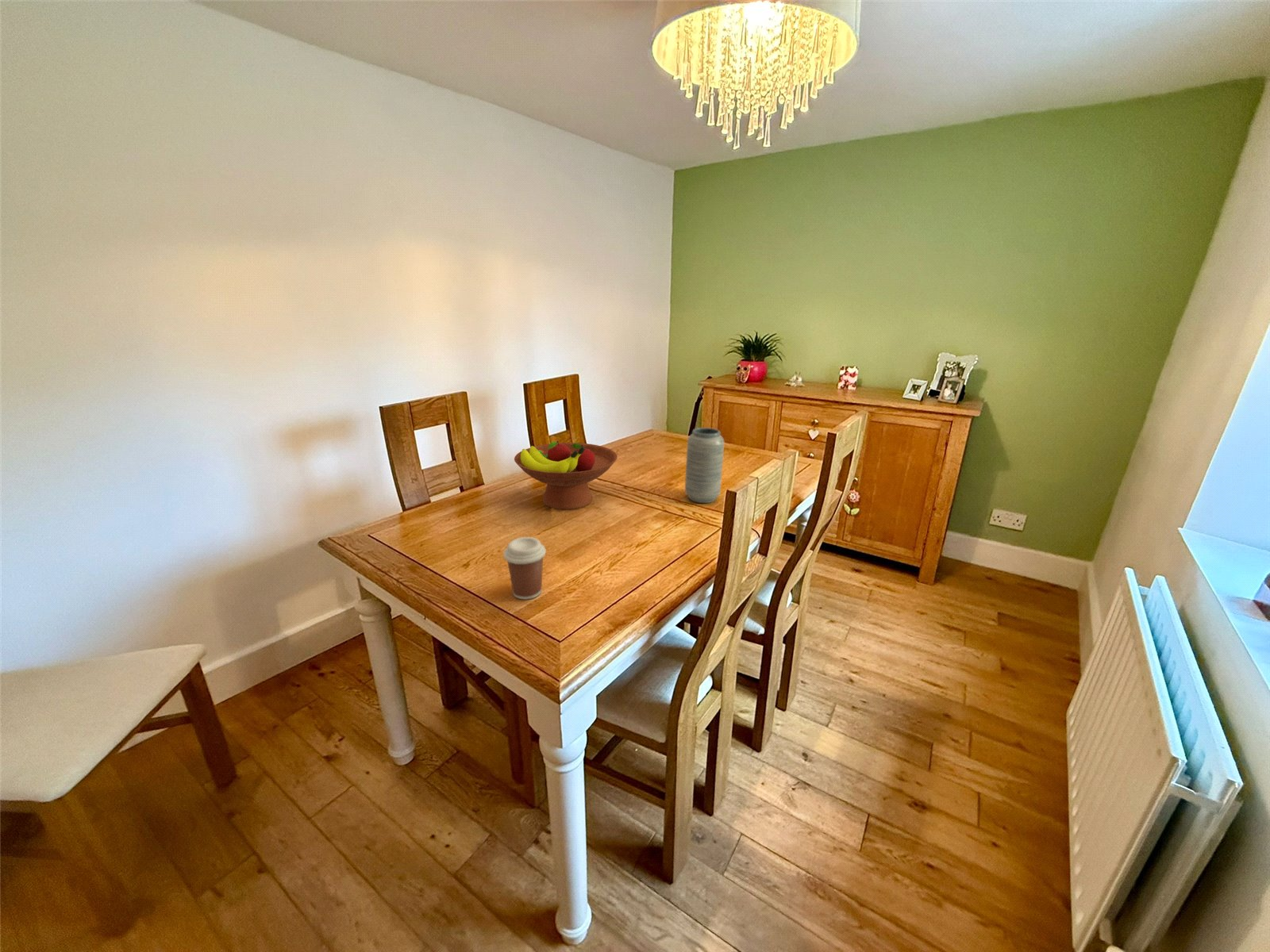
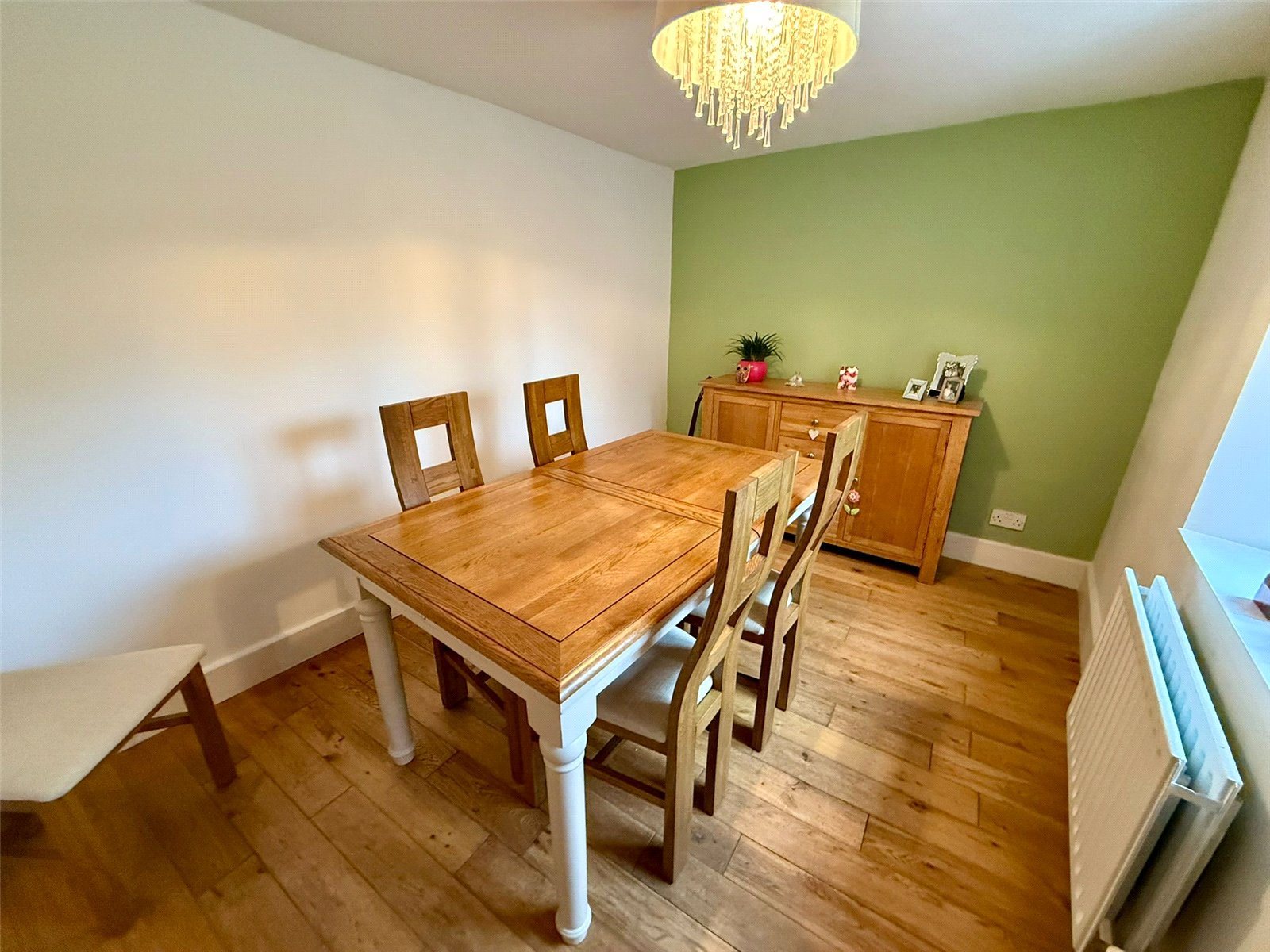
- fruit bowl (567, 470)
- vase (704, 465)
- coffee cup (525, 568)
